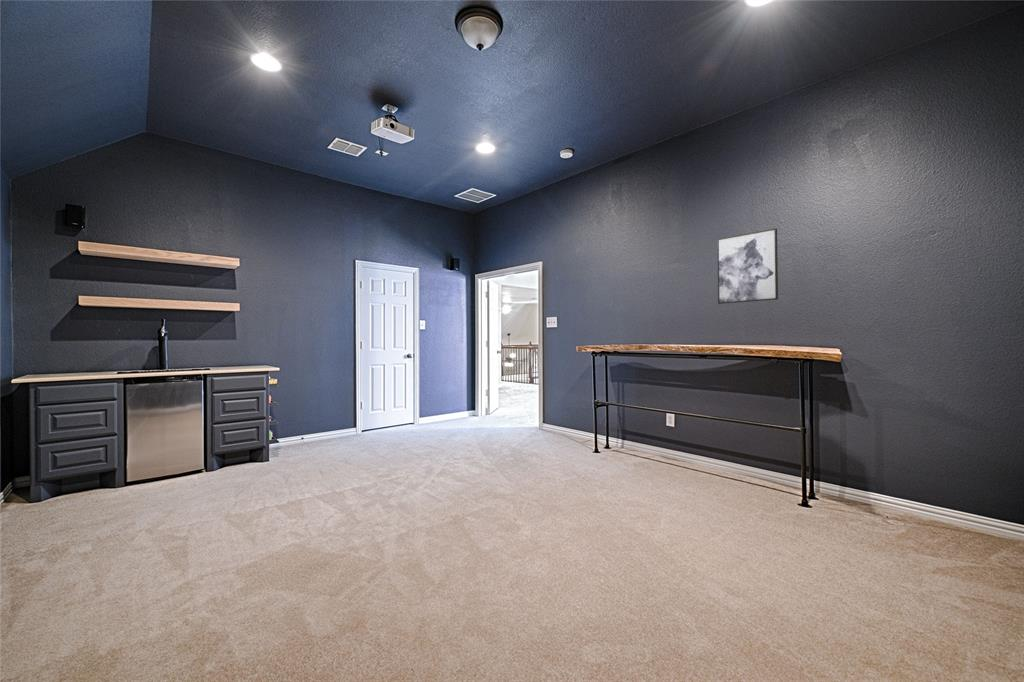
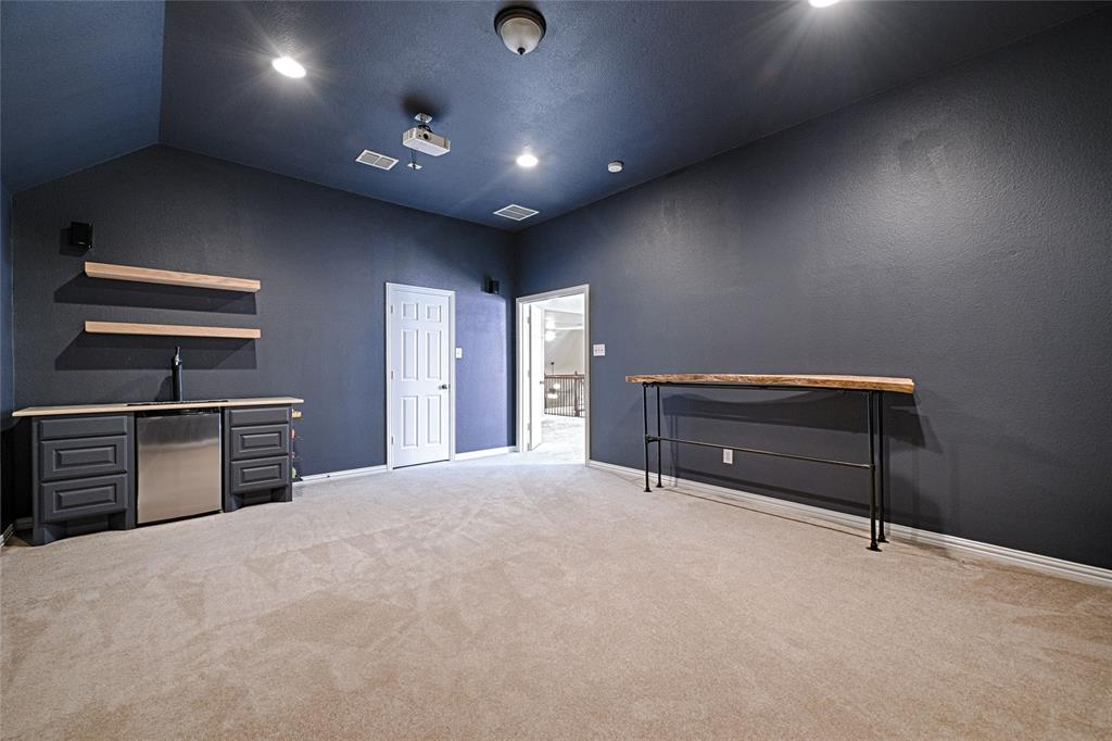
- wall art (746, 267)
